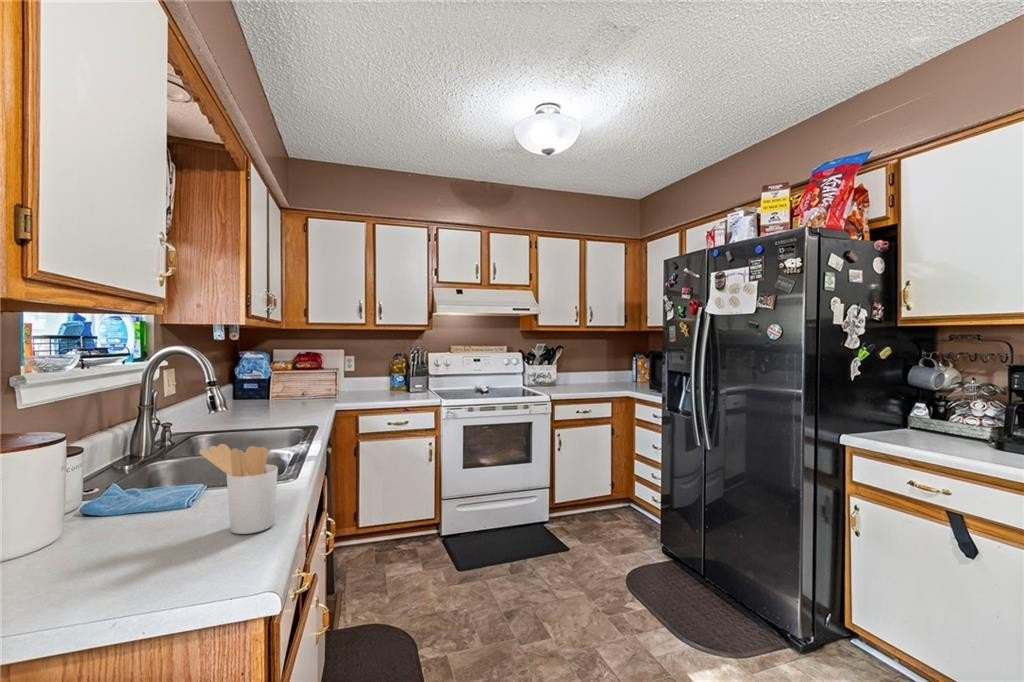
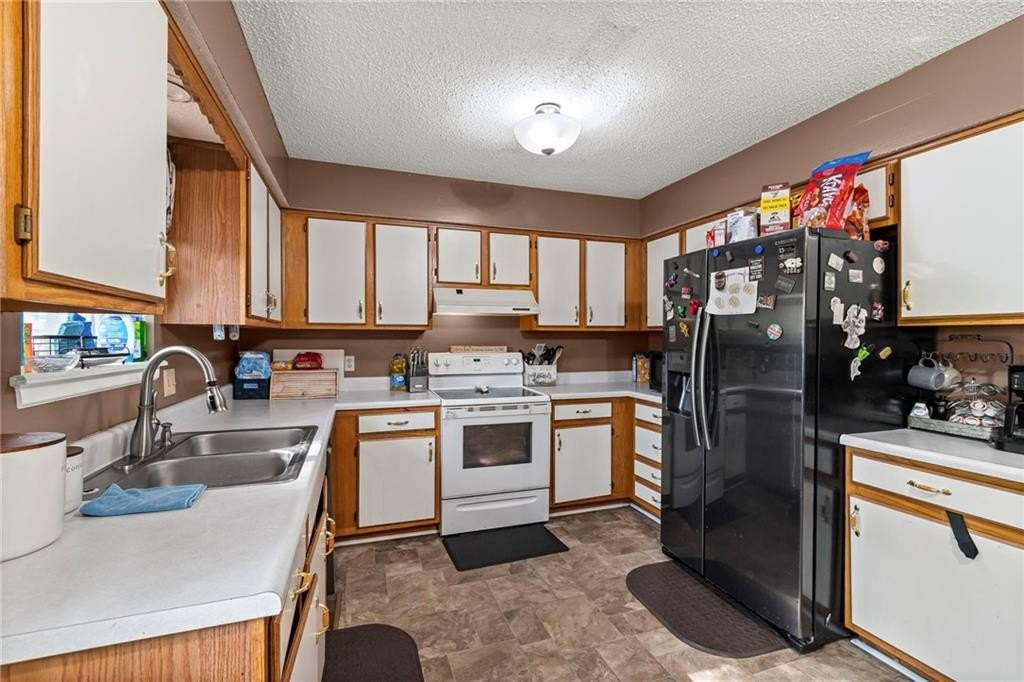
- utensil holder (240, 484)
